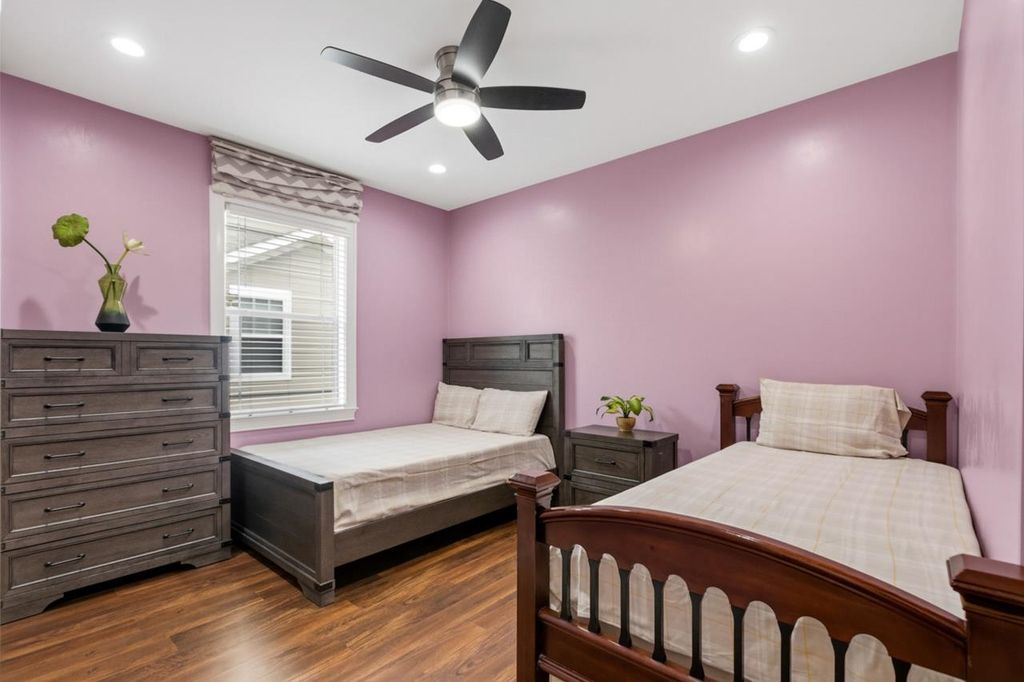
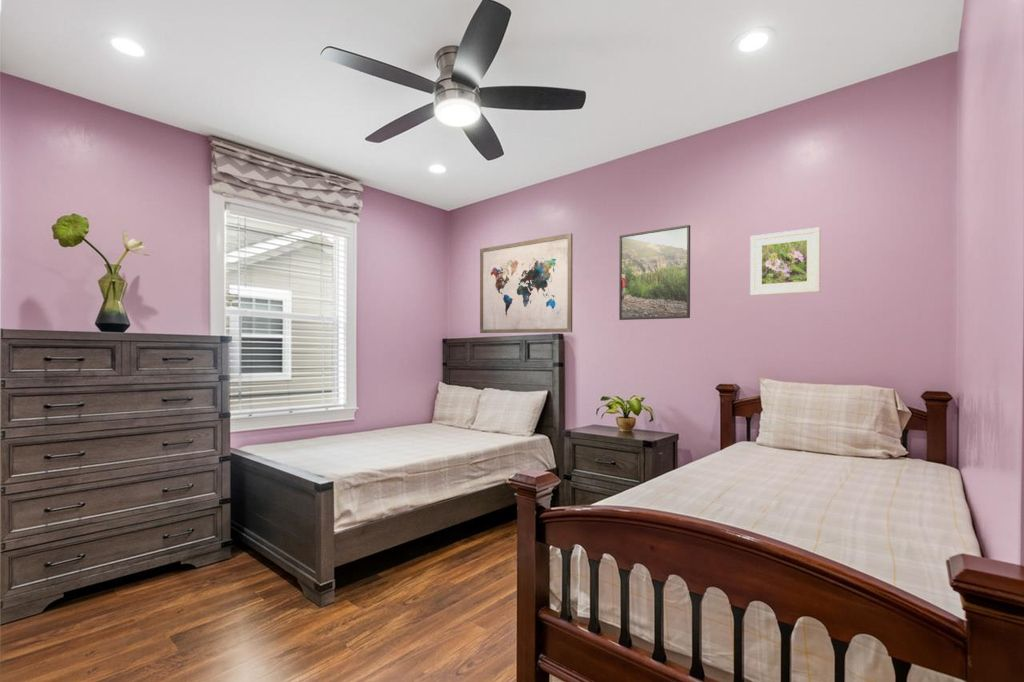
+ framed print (783, 262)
+ wall art (522, 287)
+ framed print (653, 274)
